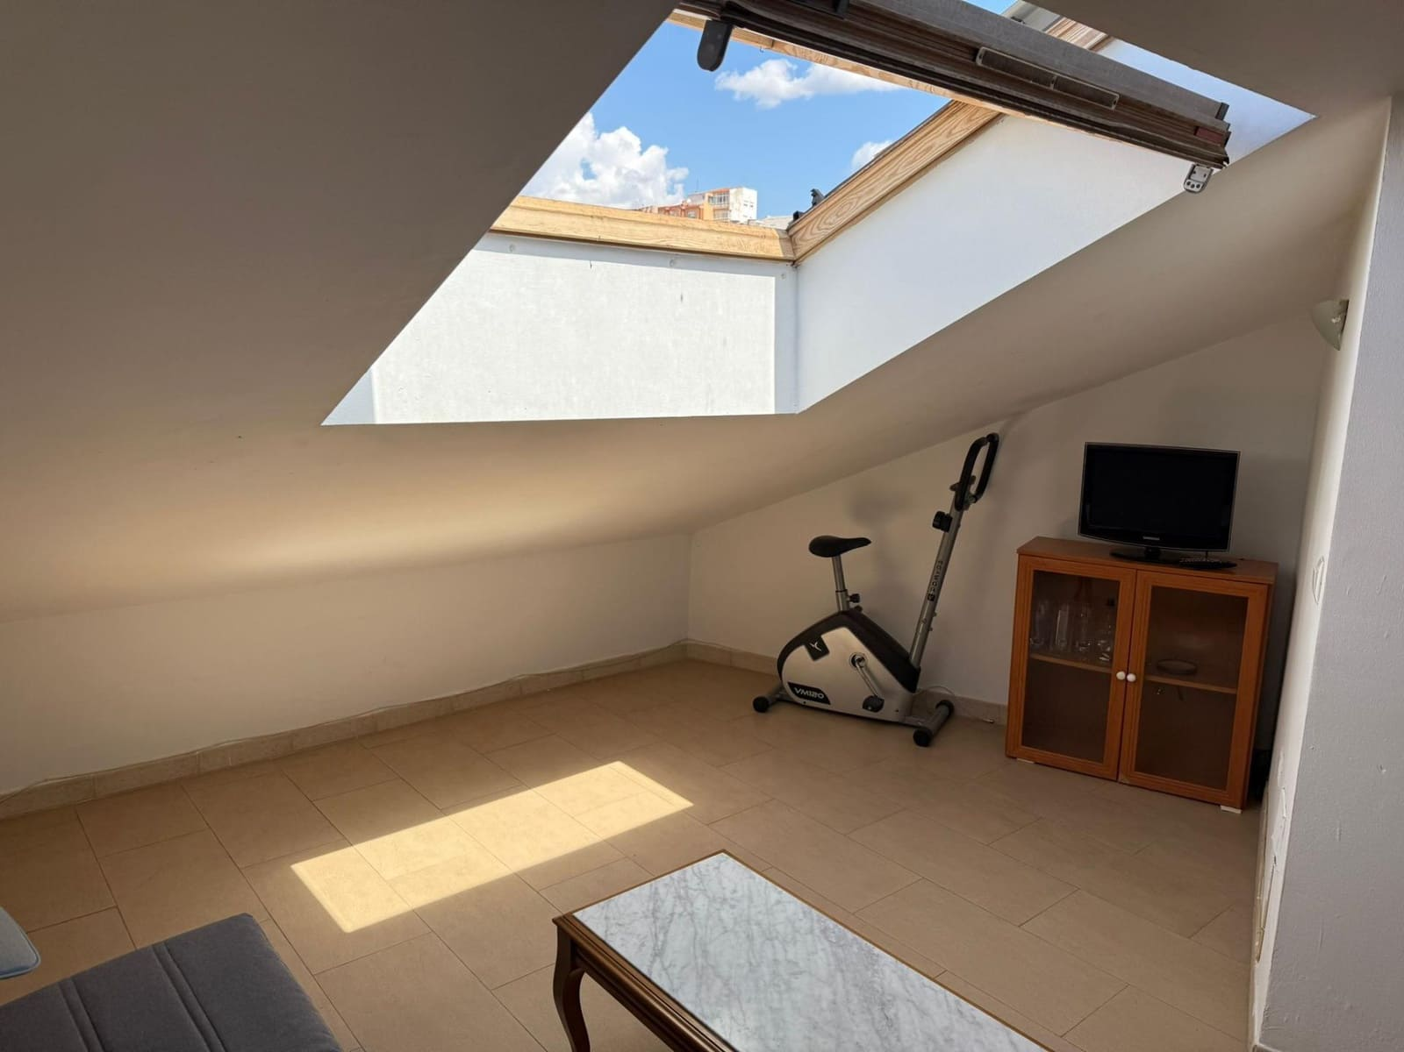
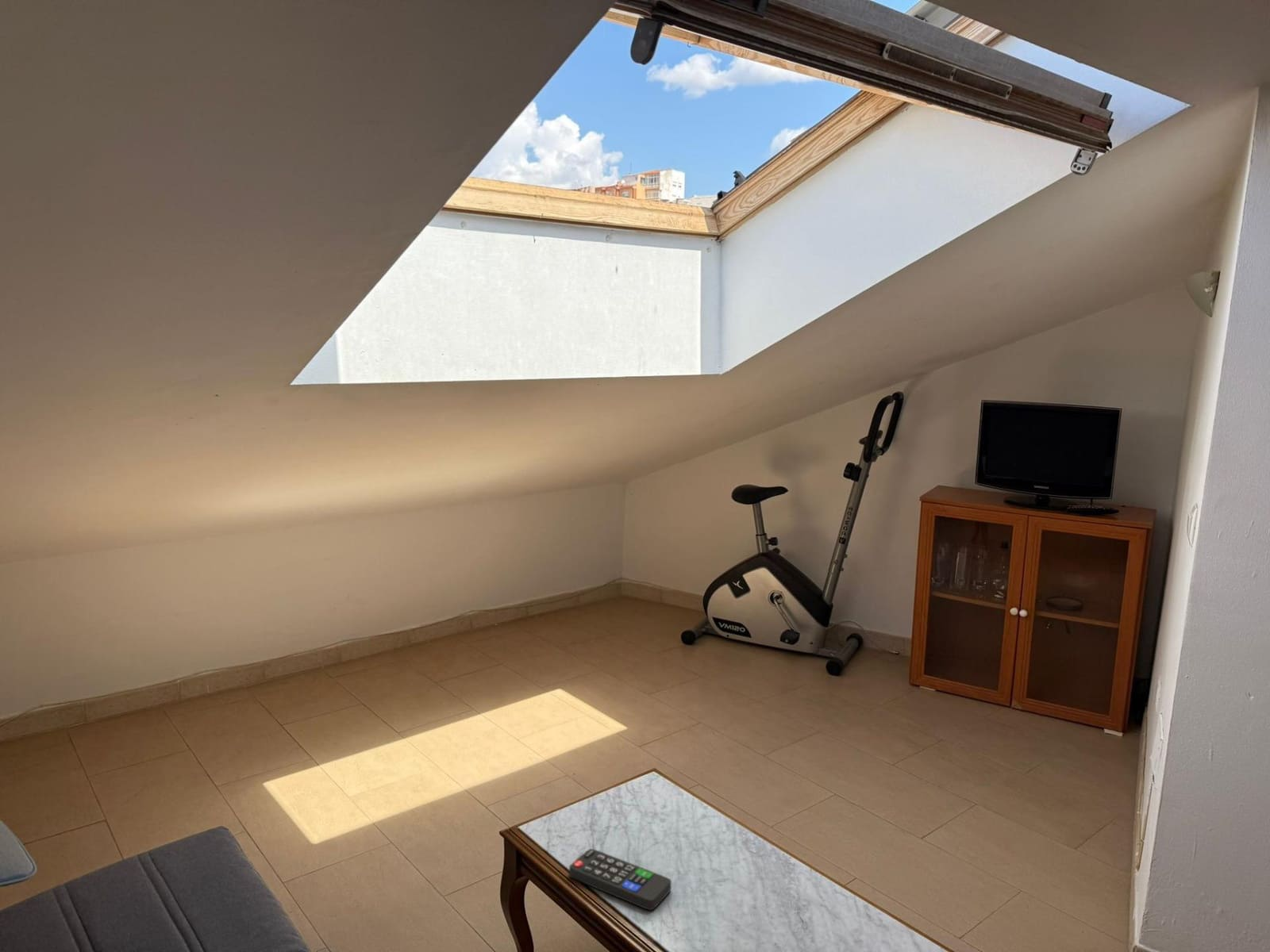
+ remote control (619, 877)
